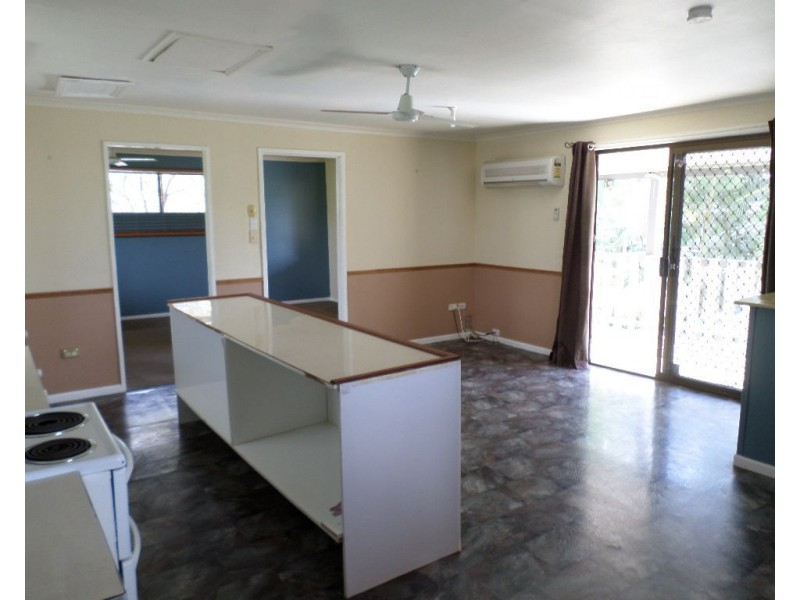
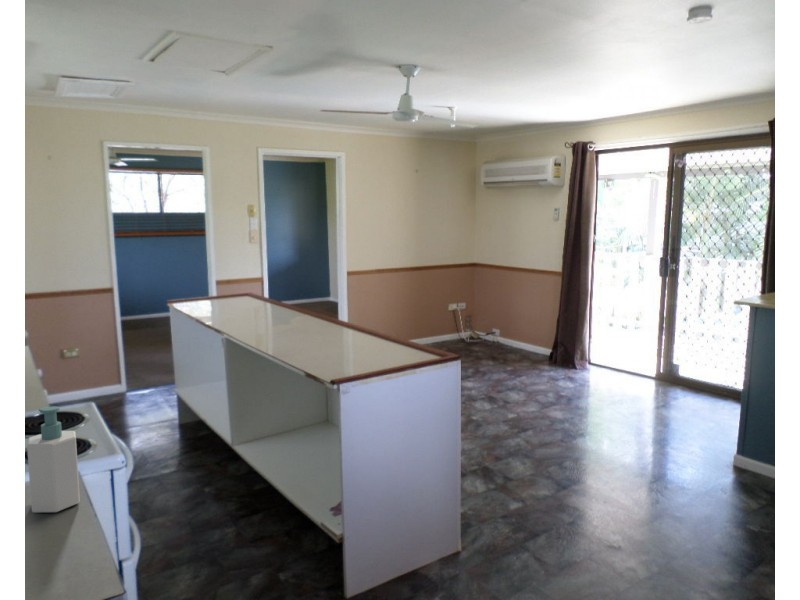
+ soap bottle (53, 456)
